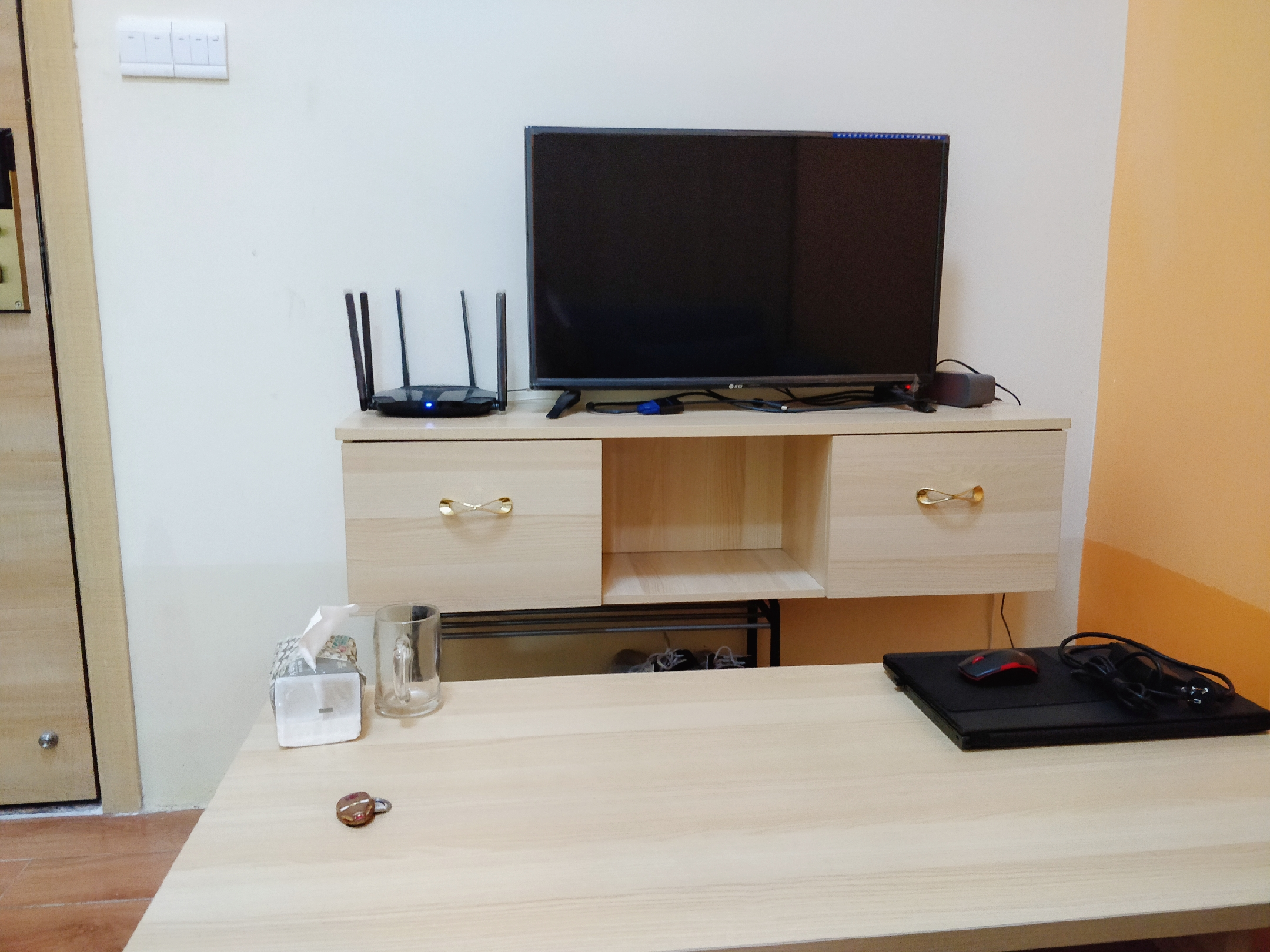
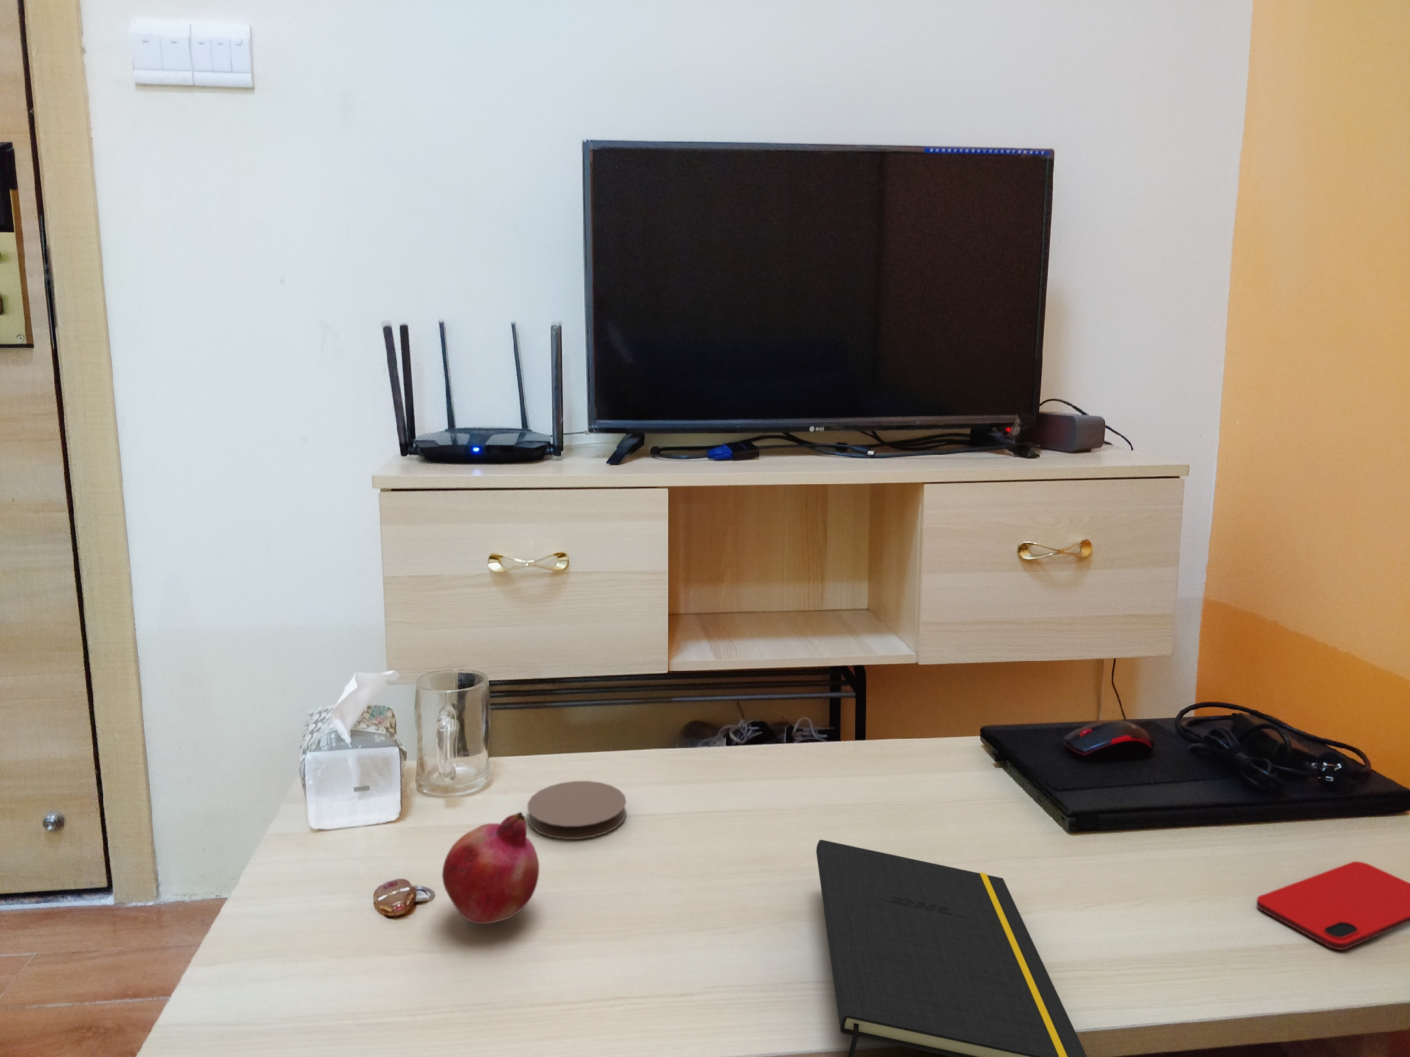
+ smartphone (1349, 902)
+ coaster (577, 808)
+ fruit (491, 866)
+ notepad (933, 944)
